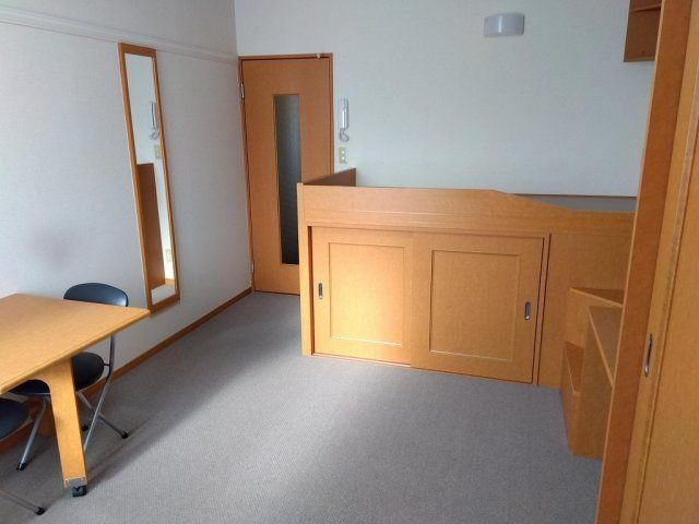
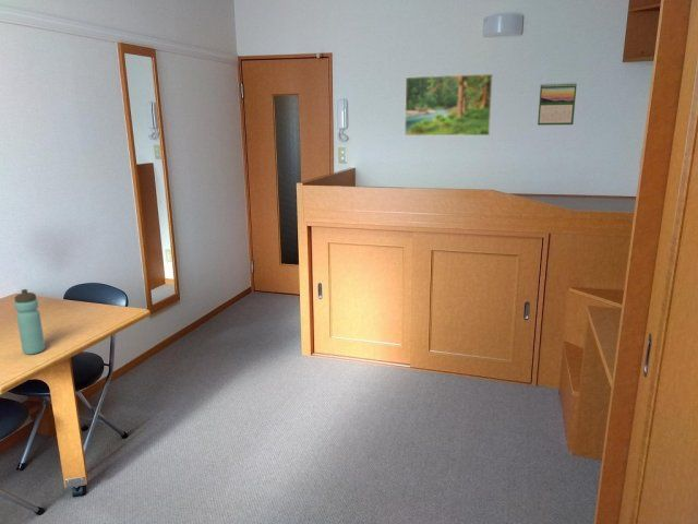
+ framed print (447, 106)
+ water bottle (28, 320)
+ calendar (556, 104)
